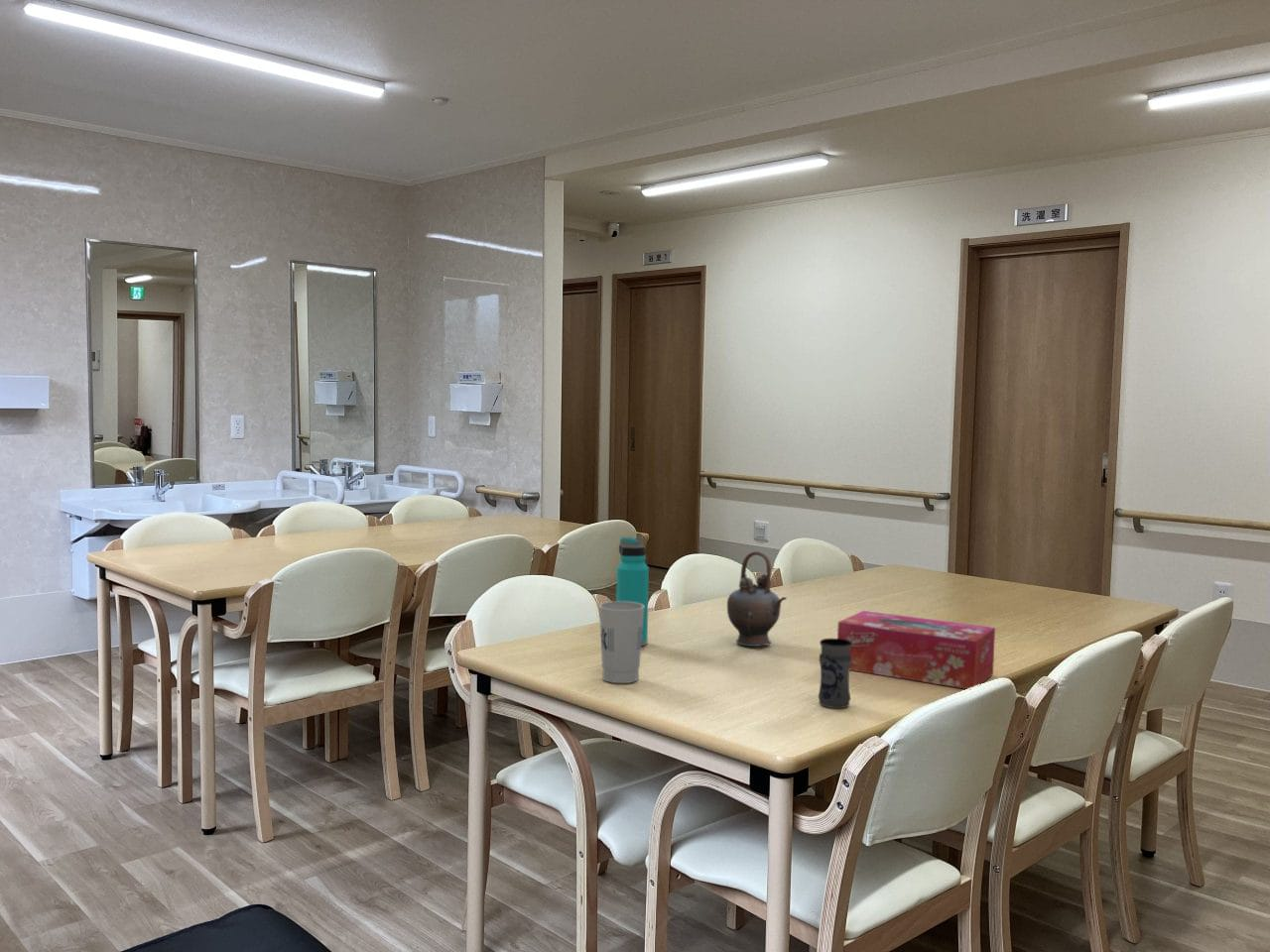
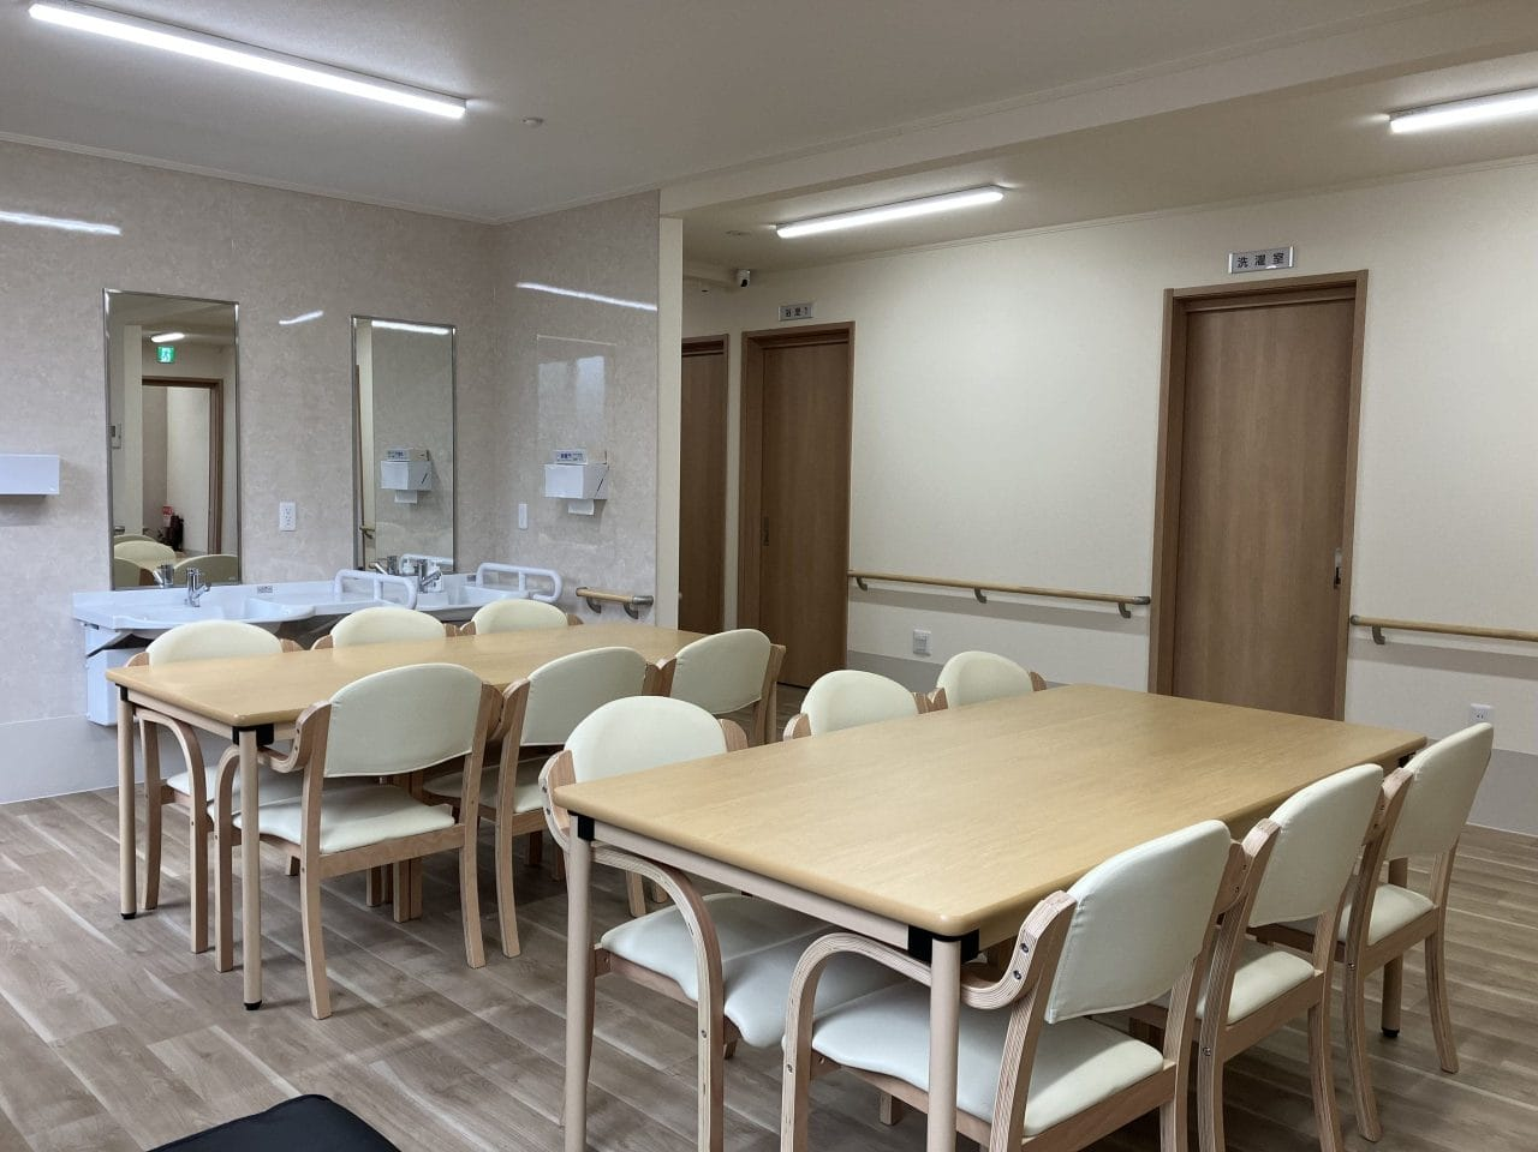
- water bottle (632, 590)
- teapot (758, 598)
- cup (621, 642)
- jar (834, 672)
- tissue box (915, 648)
